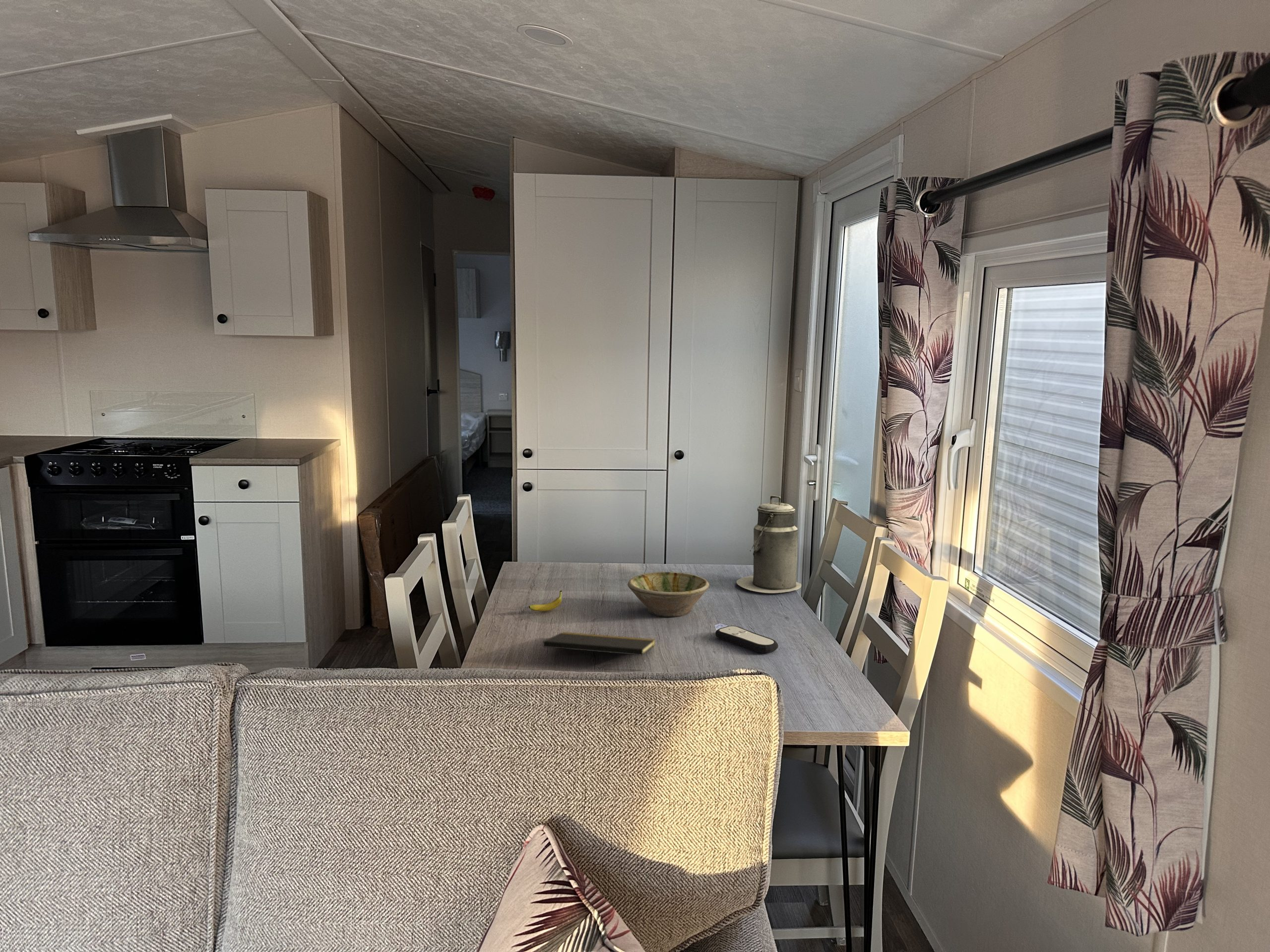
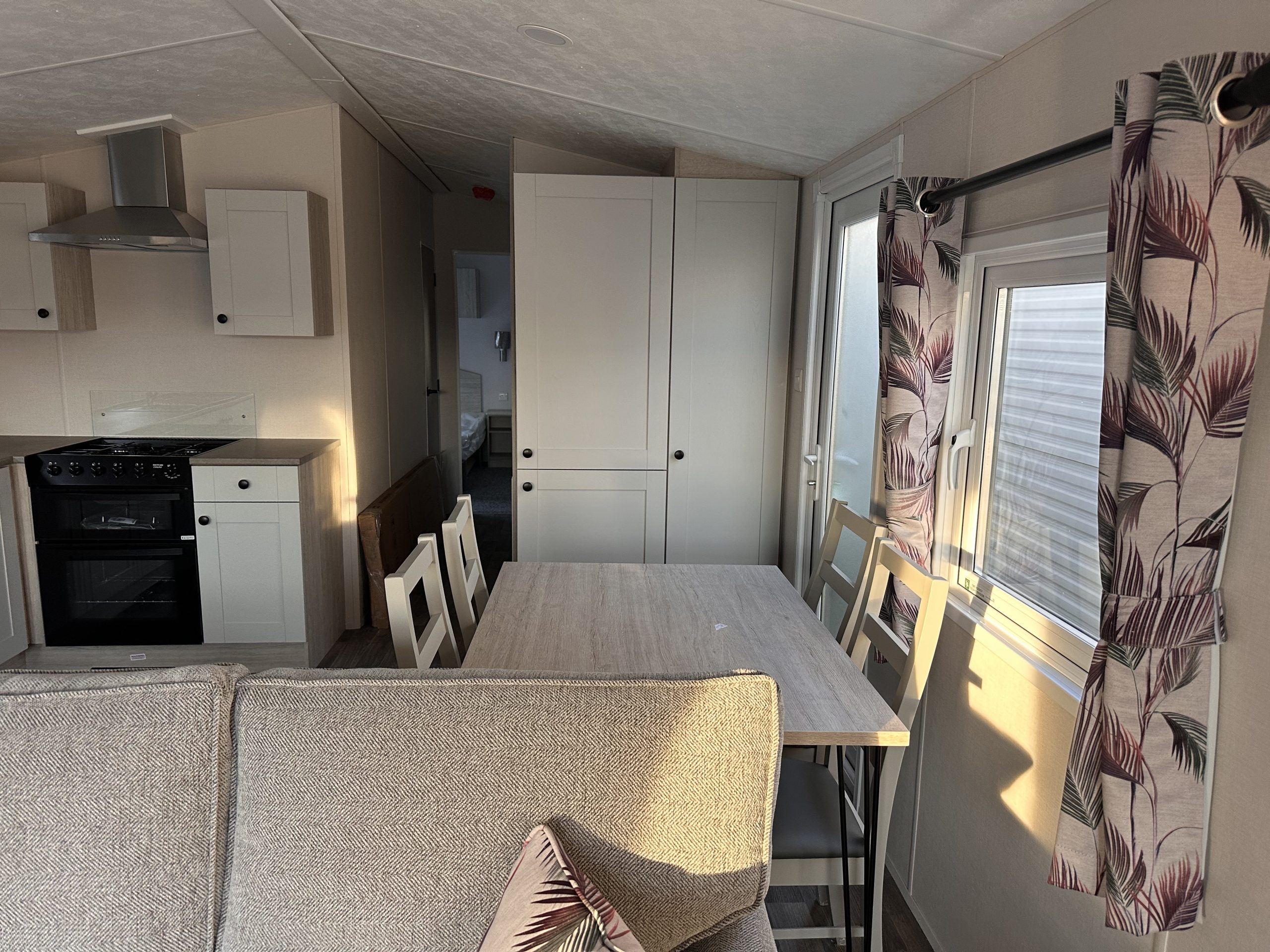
- remote control (747, 639)
- bowl (668, 595)
- notepad (600, 643)
- fruit (545, 604)
- canister (770, 541)
